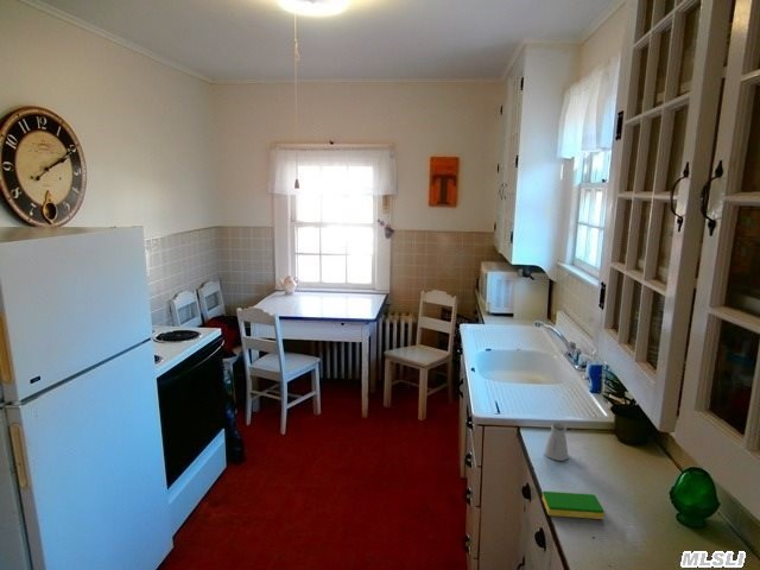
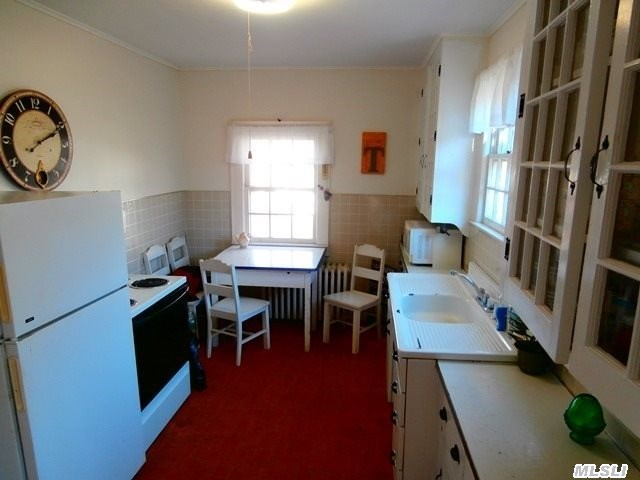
- saltshaker (557, 439)
- dish sponge (571, 505)
